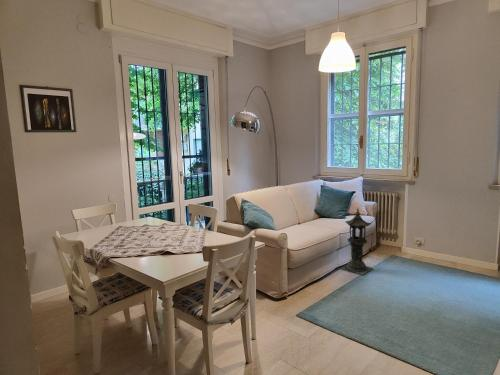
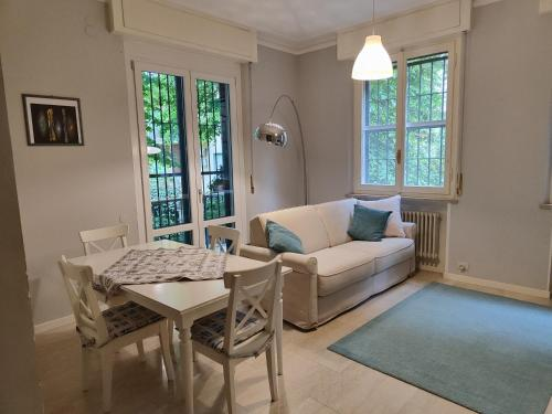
- lantern (357, 239)
